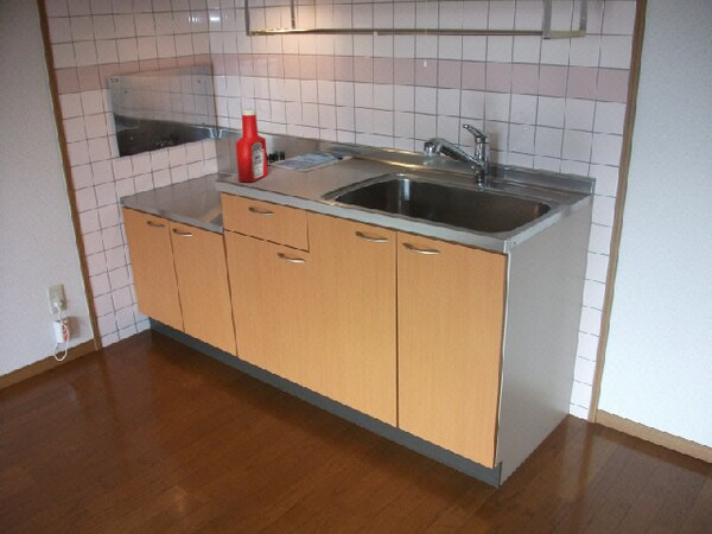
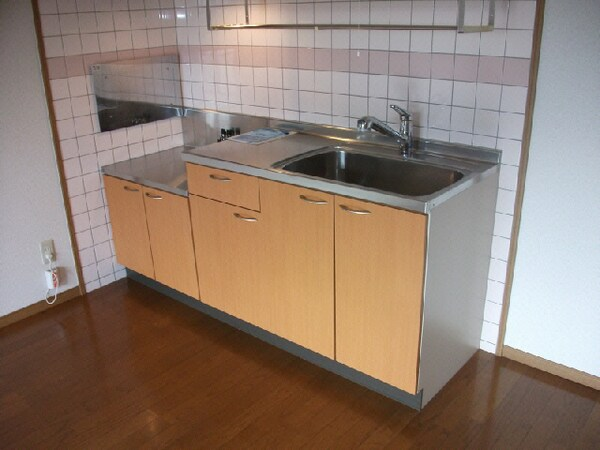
- soap bottle (250, 144)
